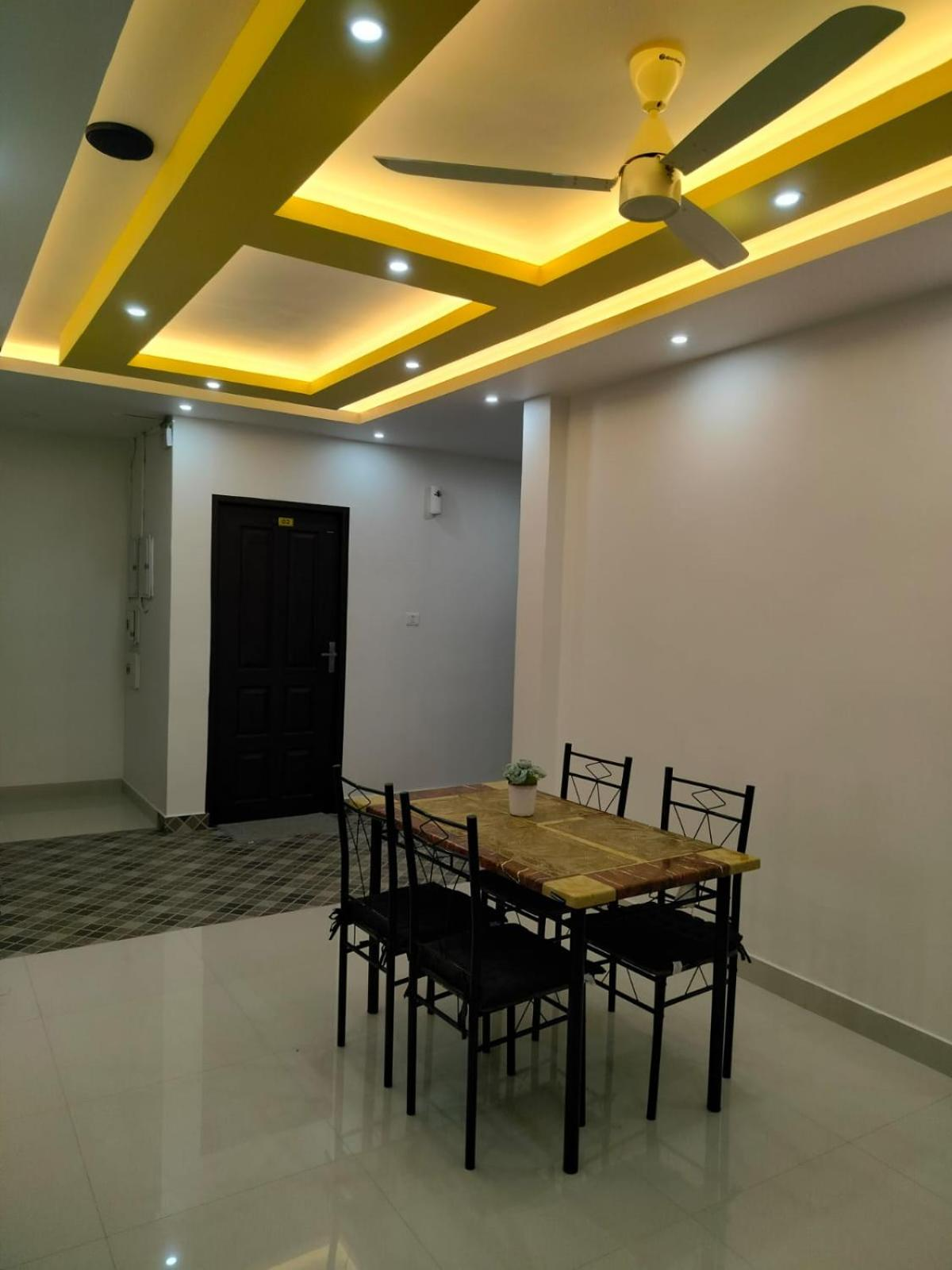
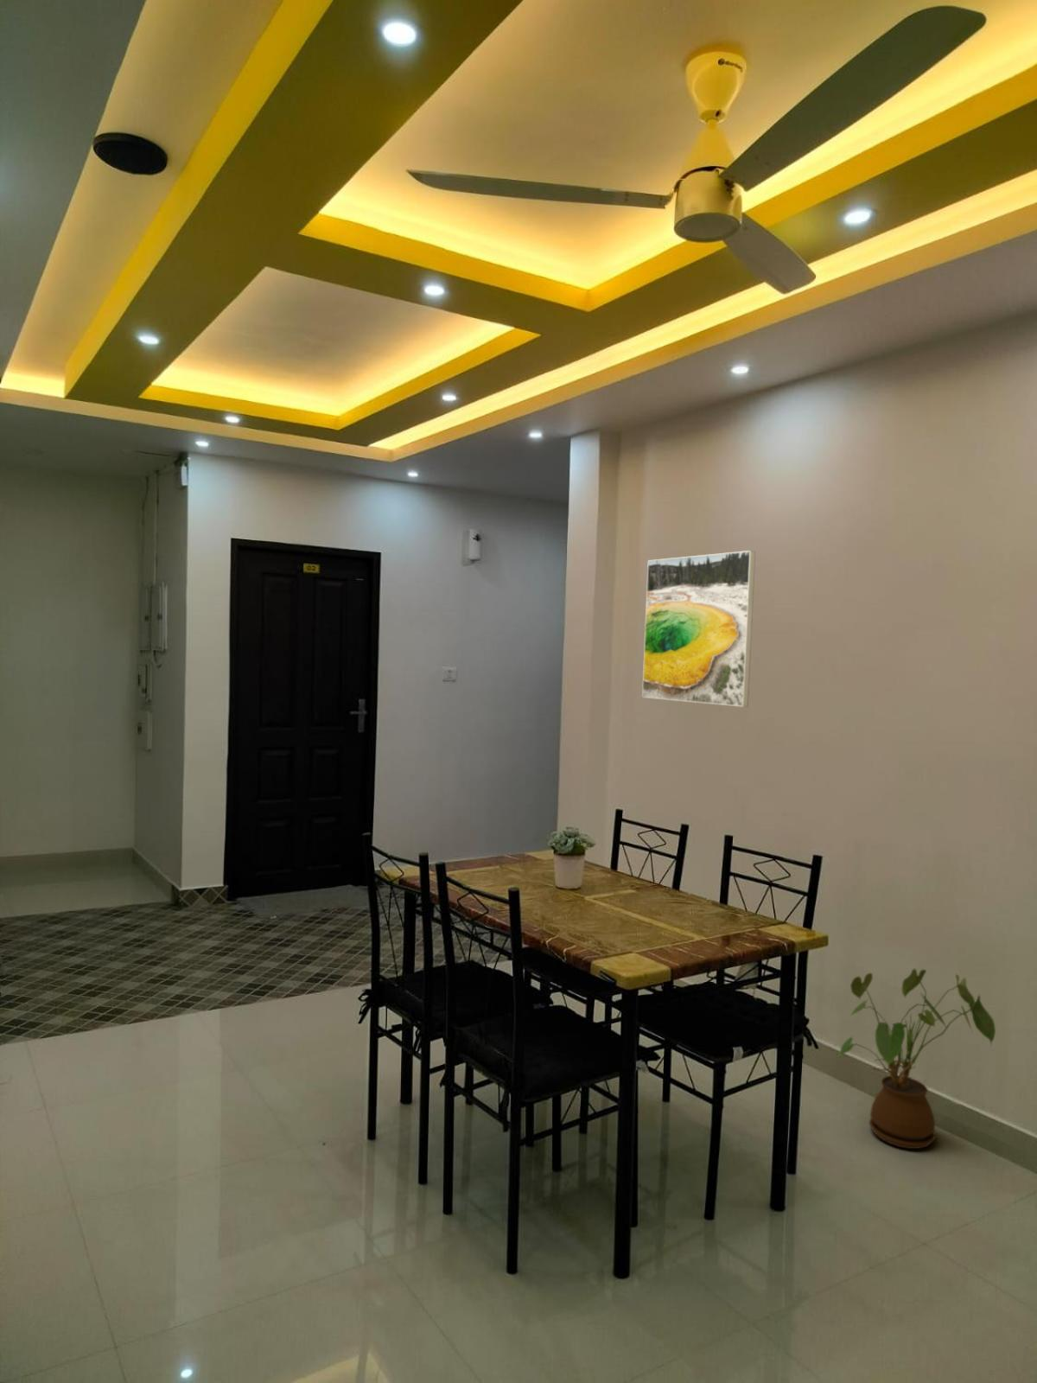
+ house plant (910, 1058)
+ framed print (695, 628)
